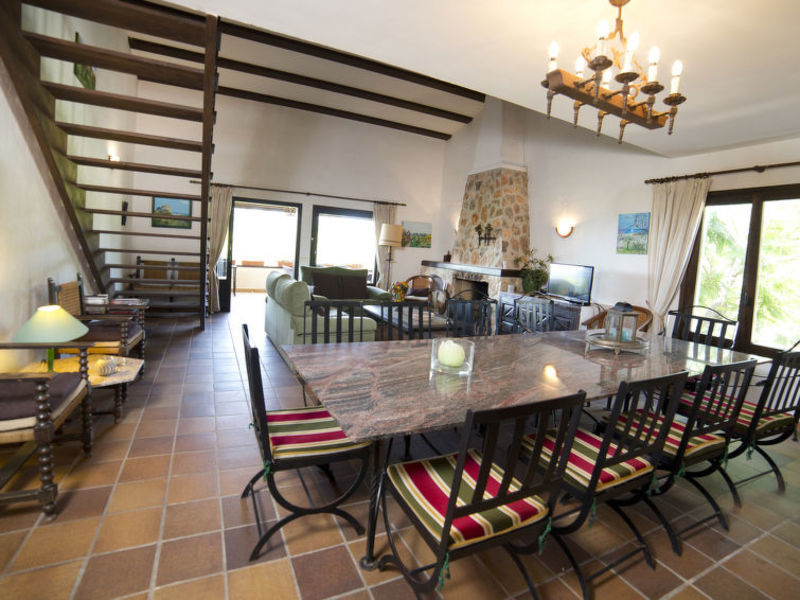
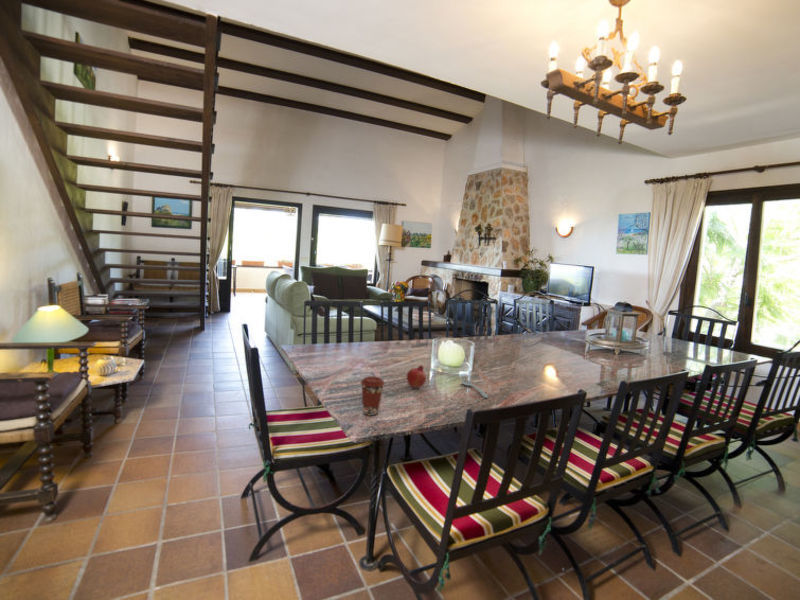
+ coffee cup (371, 395)
+ fruit (416, 376)
+ spoon (474, 387)
